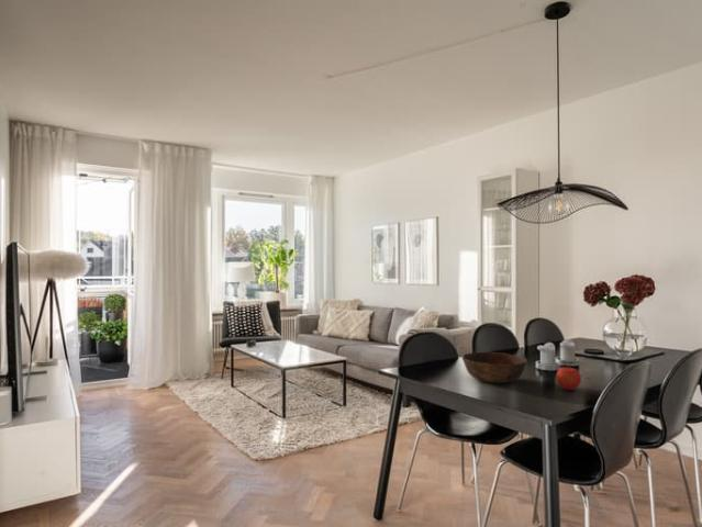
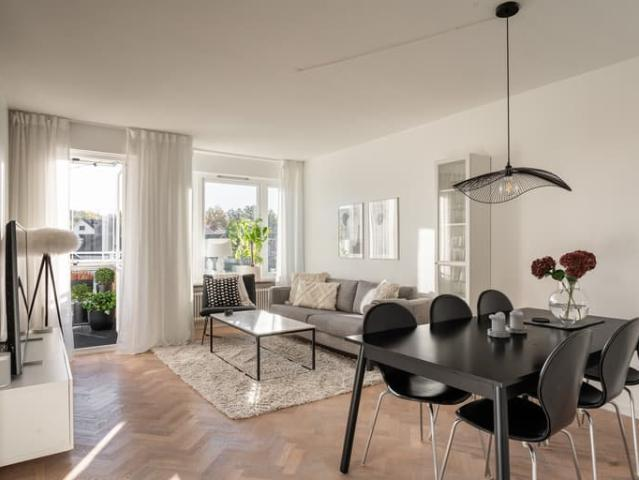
- bowl (493, 368)
- fruit (568, 377)
